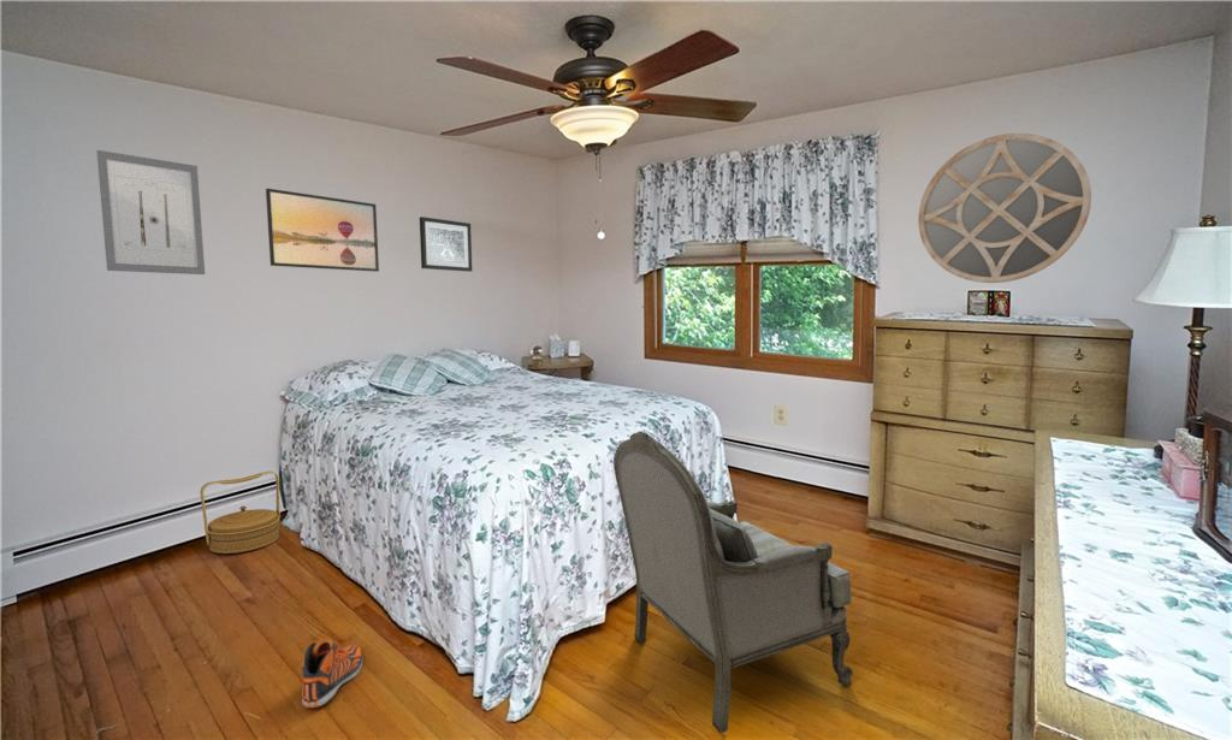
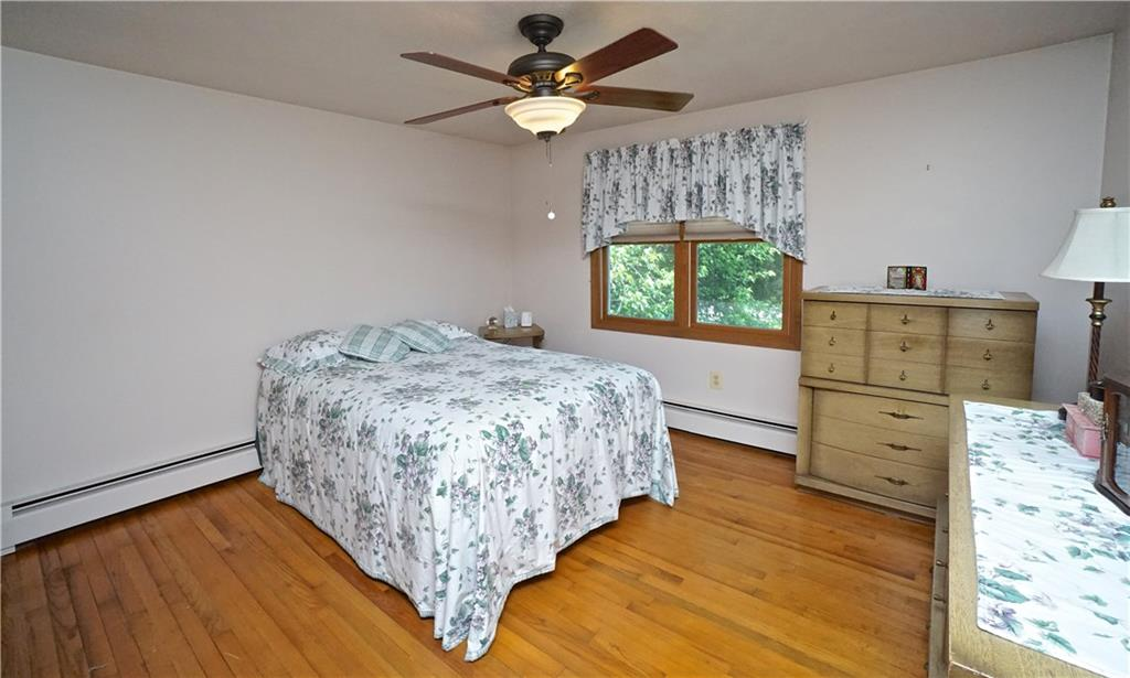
- wall art (446, 244)
- wall art (154, 215)
- armchair (723, 545)
- home mirror (997, 209)
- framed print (326, 232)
- basket (243, 509)
- sneaker (334, 657)
